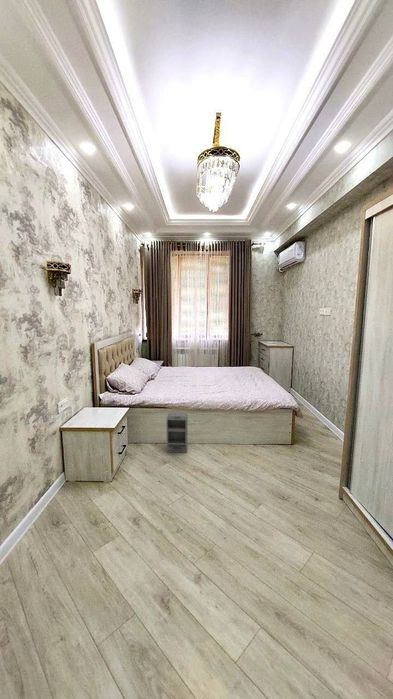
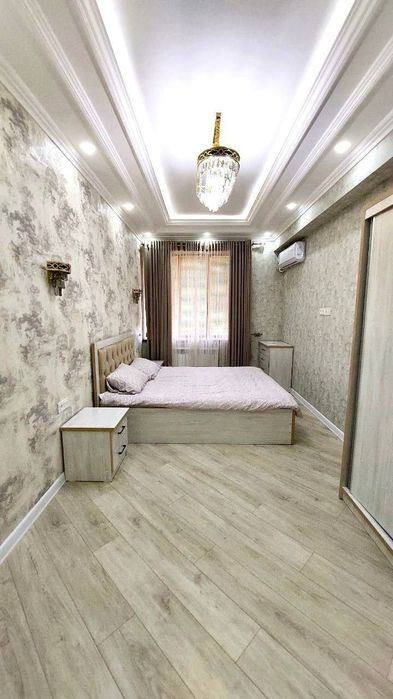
- speaker (177, 431)
